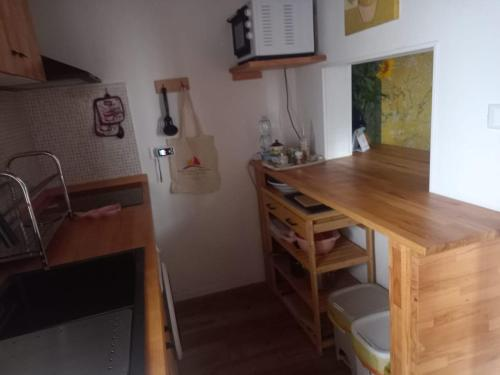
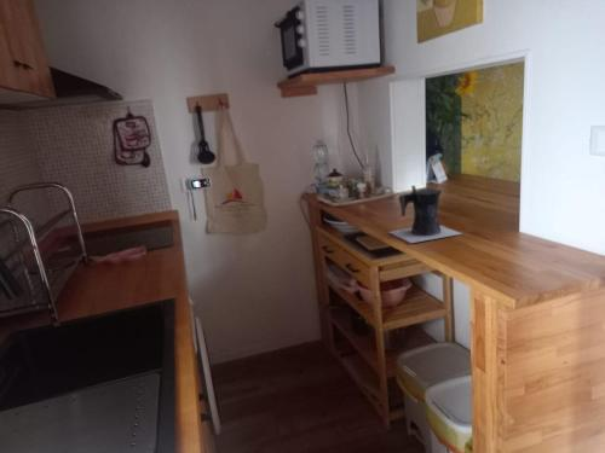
+ moka pot (422, 209)
